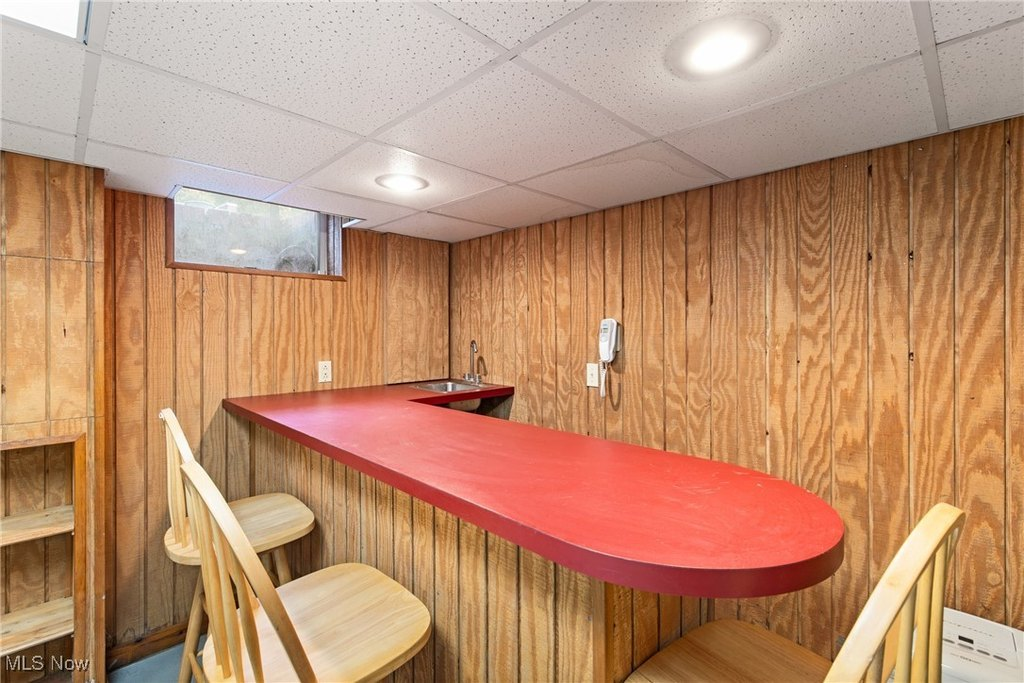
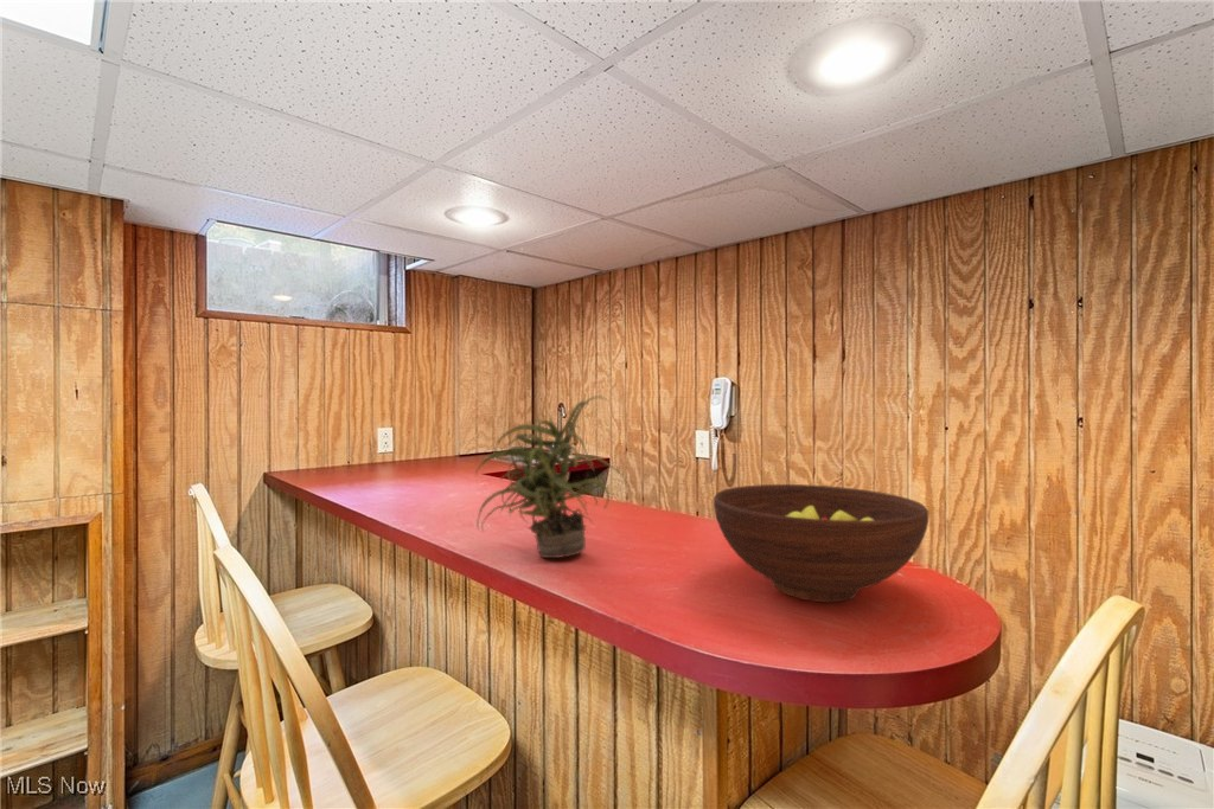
+ fruit bowl (813, 545)
+ potted plant (554, 476)
